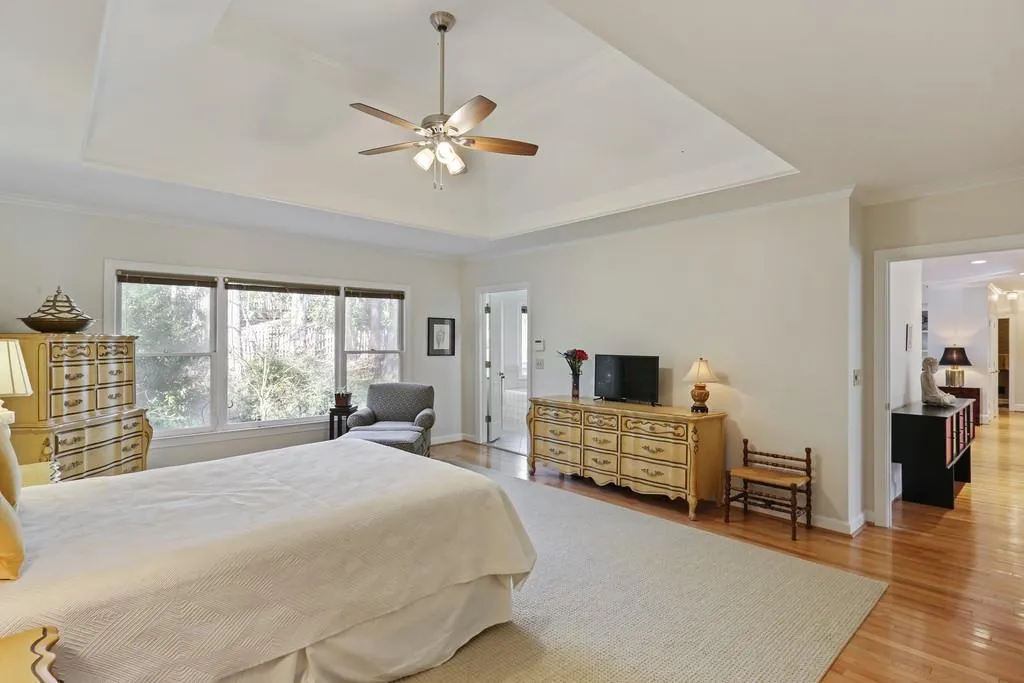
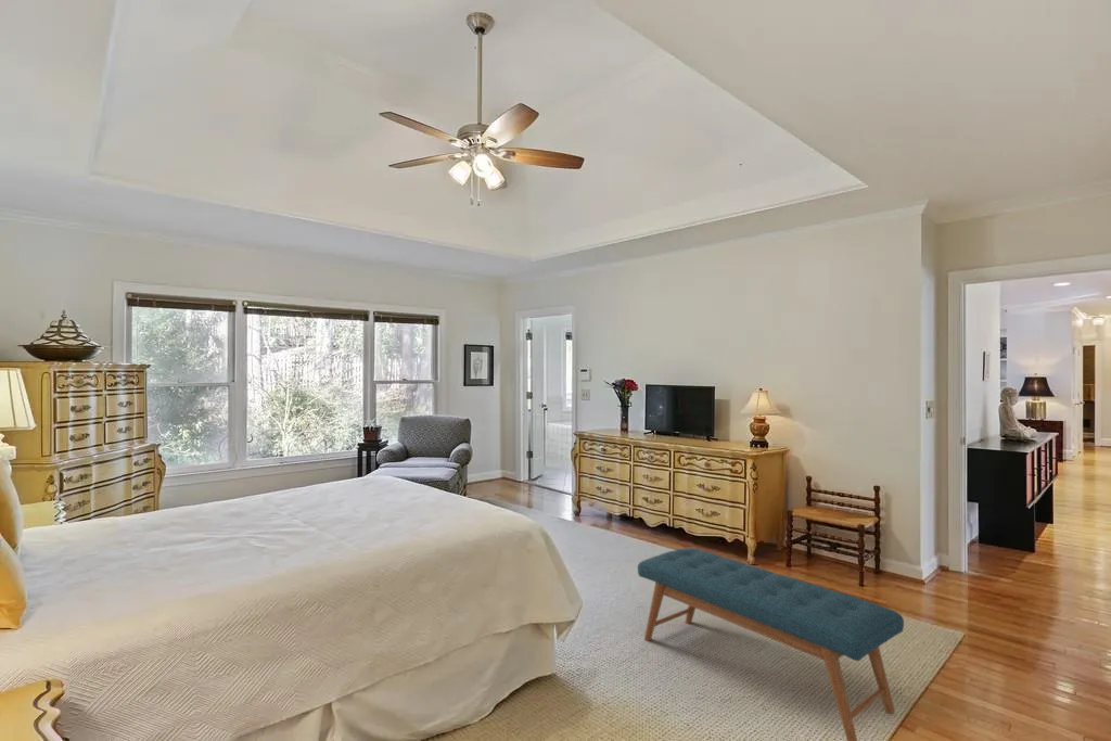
+ bench (754, 624)
